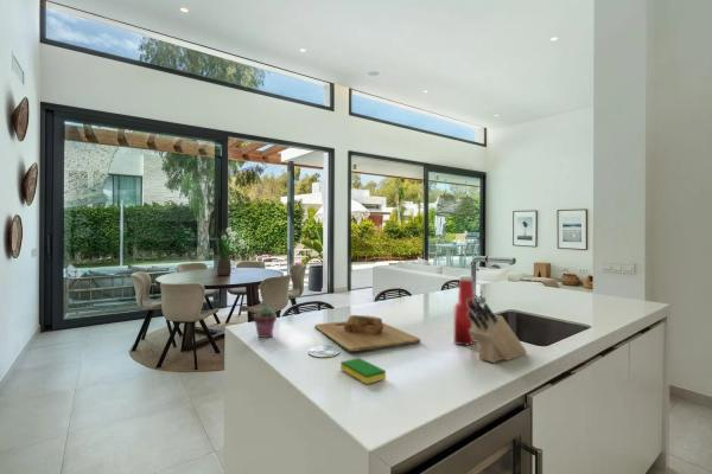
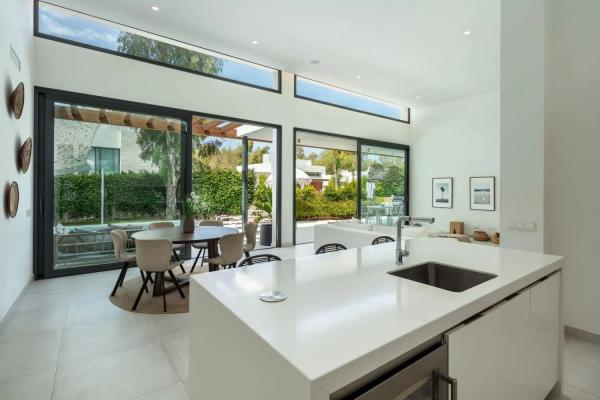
- soap bottle (465, 307)
- knife block (495, 327)
- dish sponge (362, 370)
- cutting board (363, 324)
- potted succulent (265, 320)
